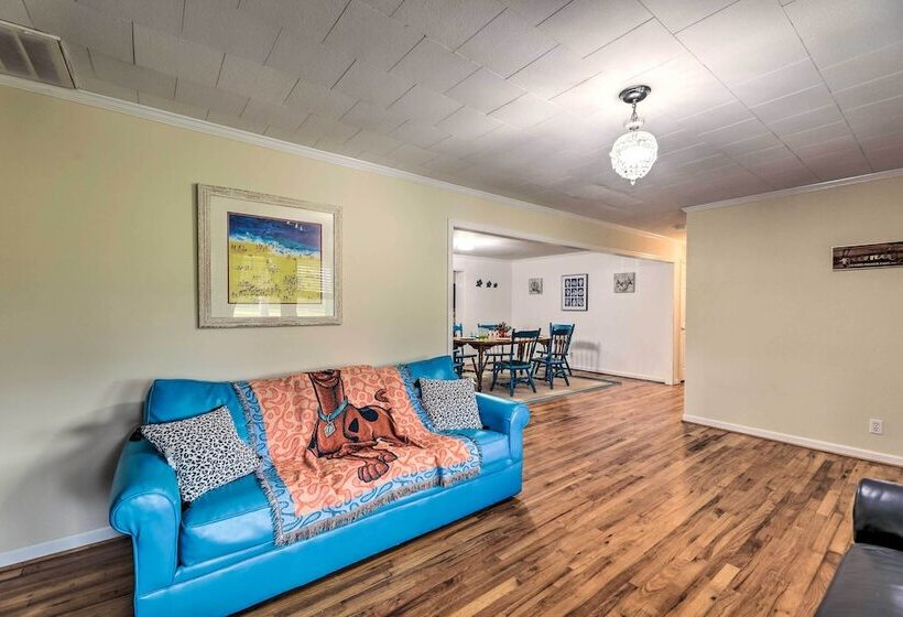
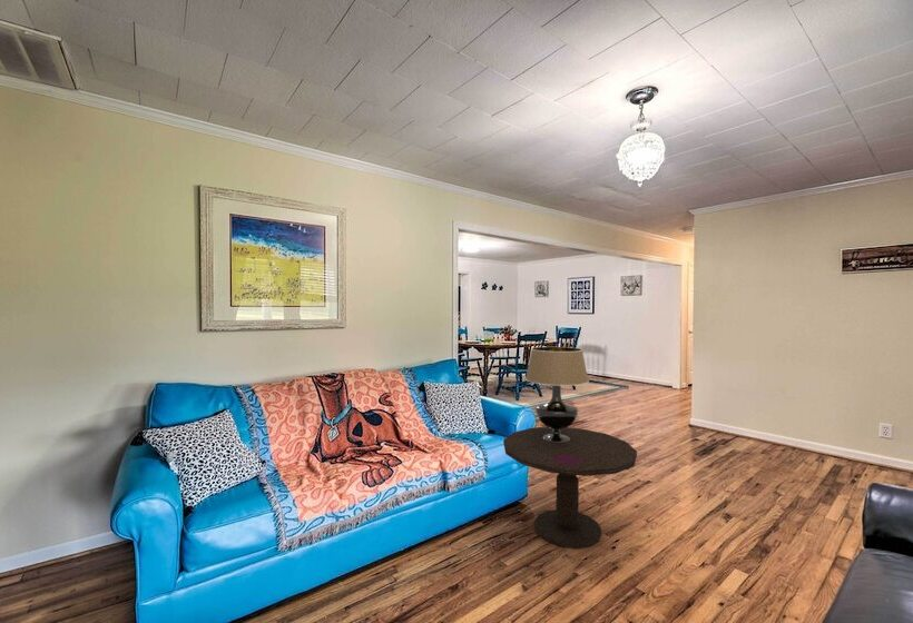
+ side table (567, 487)
+ table lamp (556, 393)
